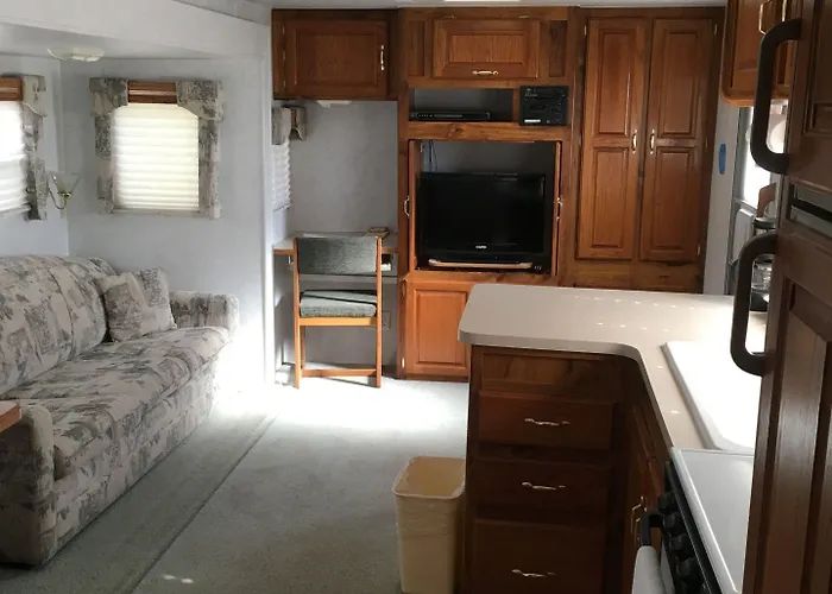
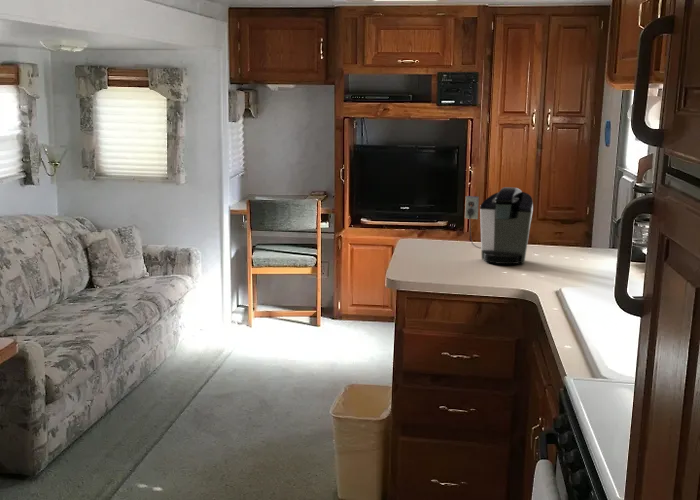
+ coffee maker (493, 222)
